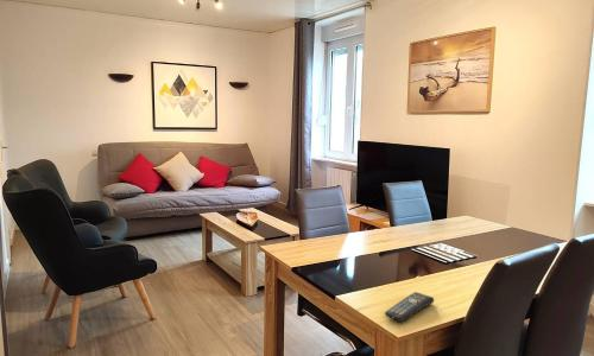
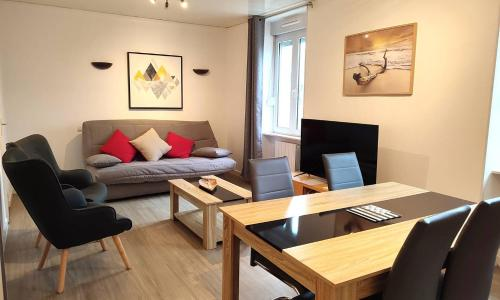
- remote control (410, 305)
